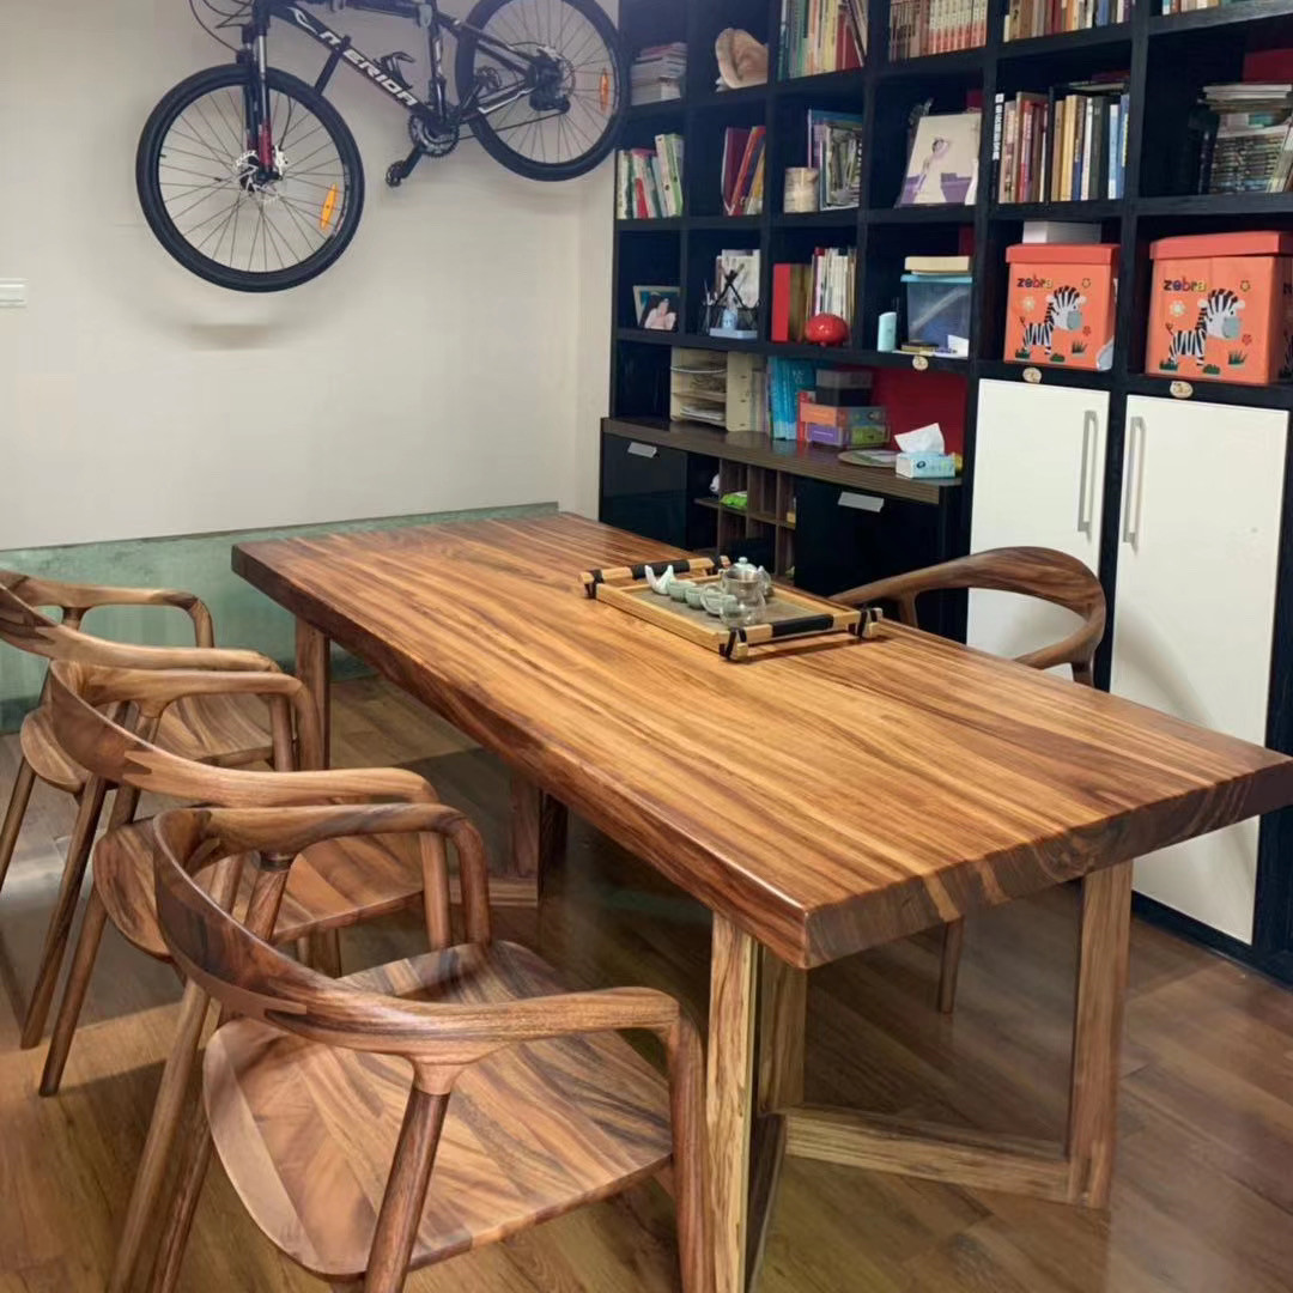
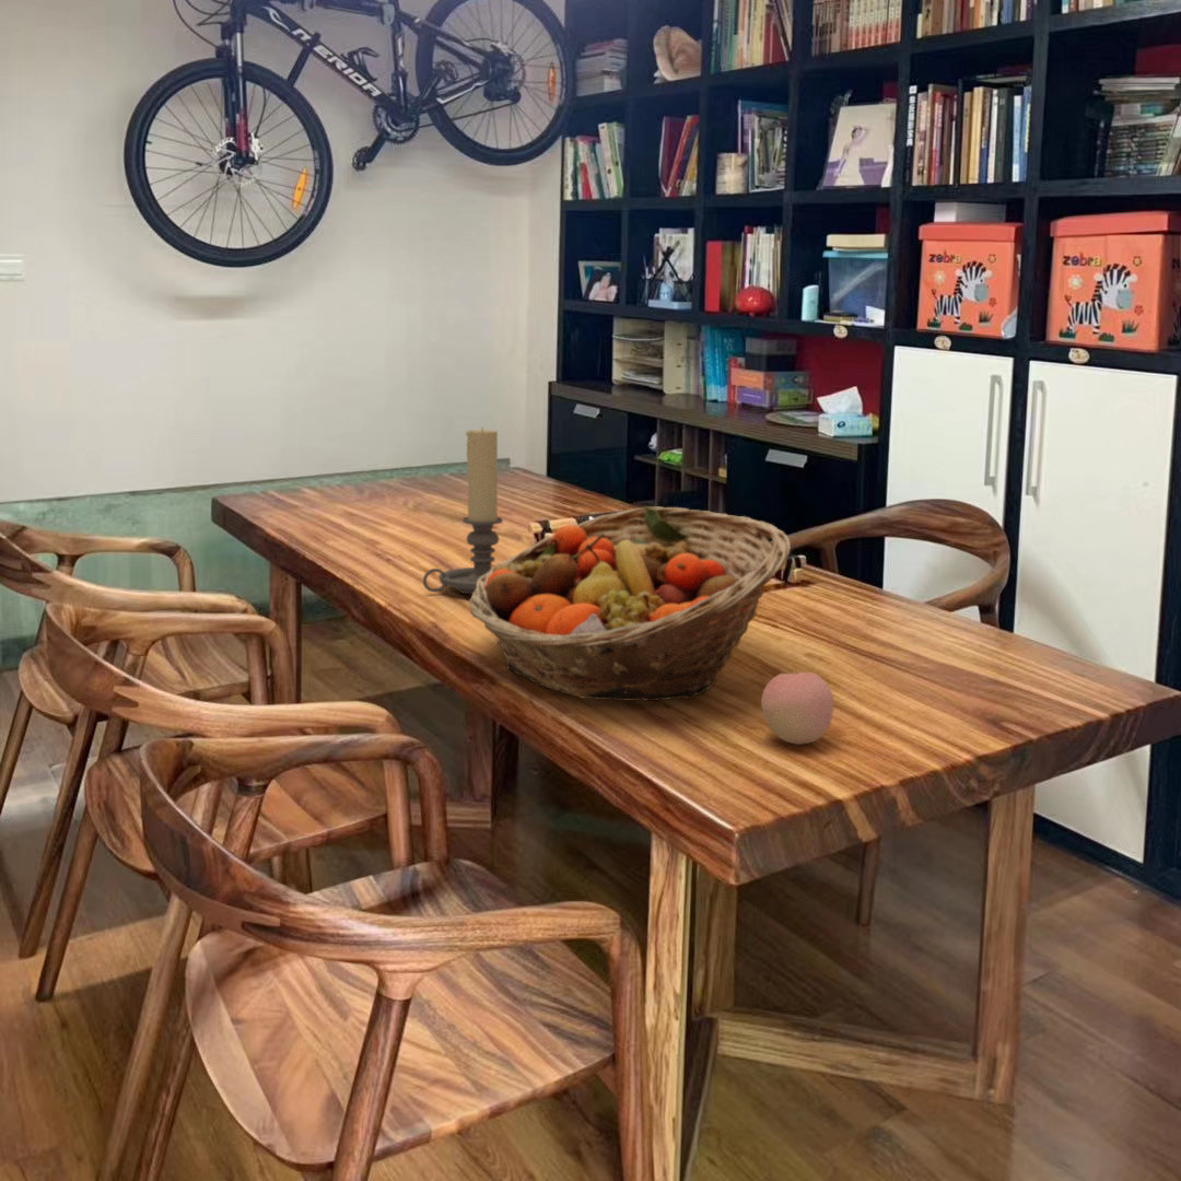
+ candle holder (473, 508)
+ apple (797, 702)
+ fruit basket (624, 595)
